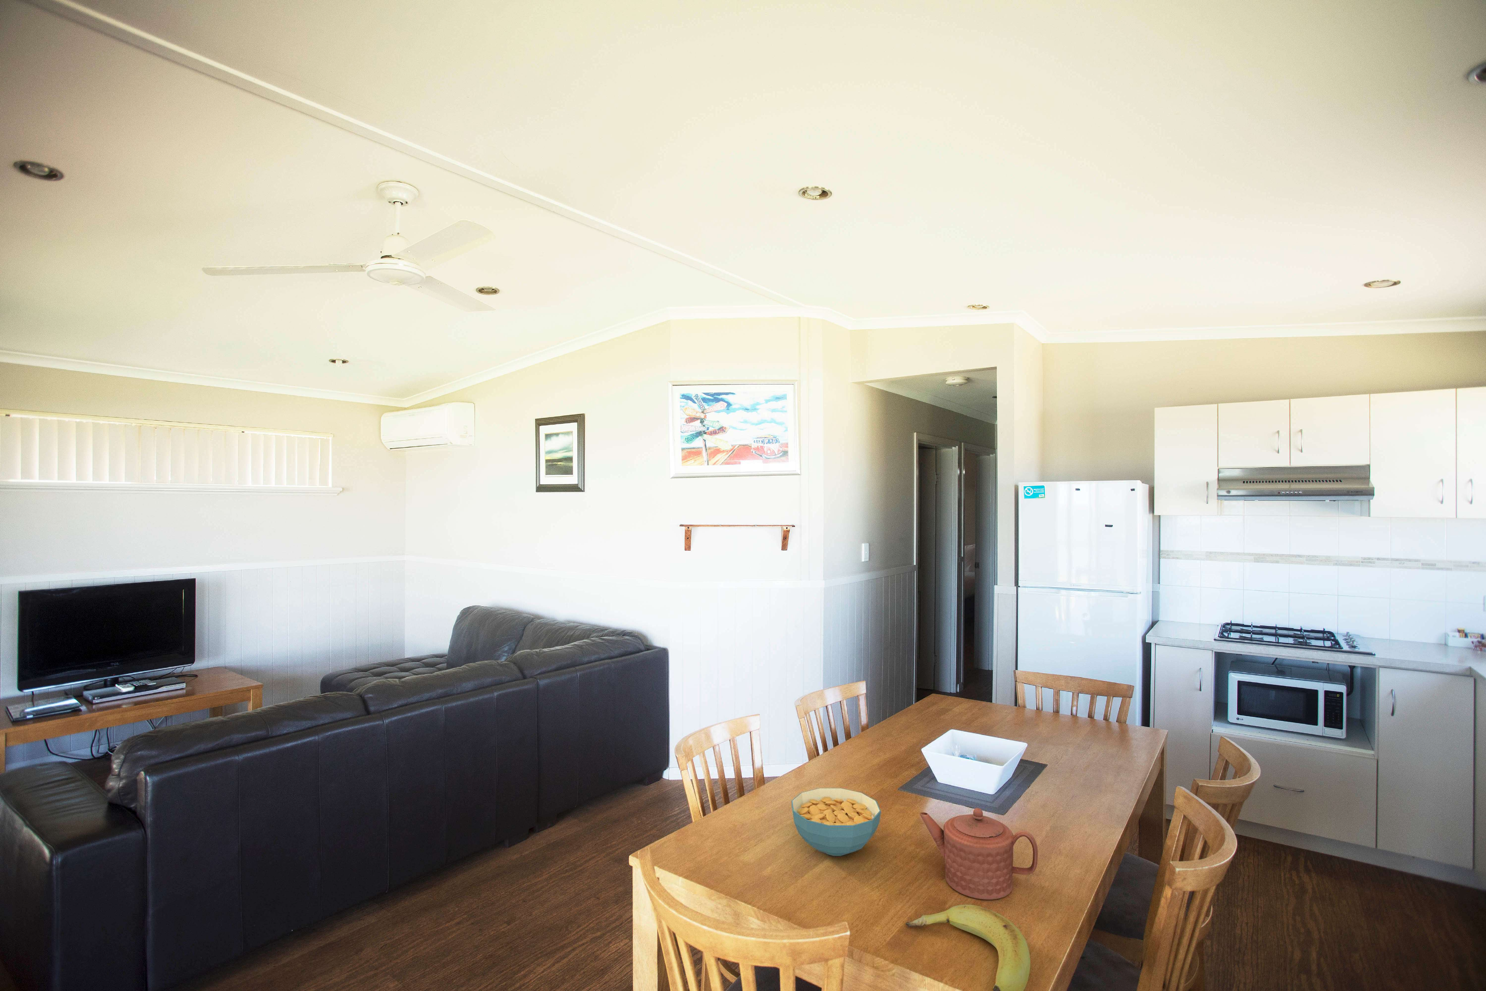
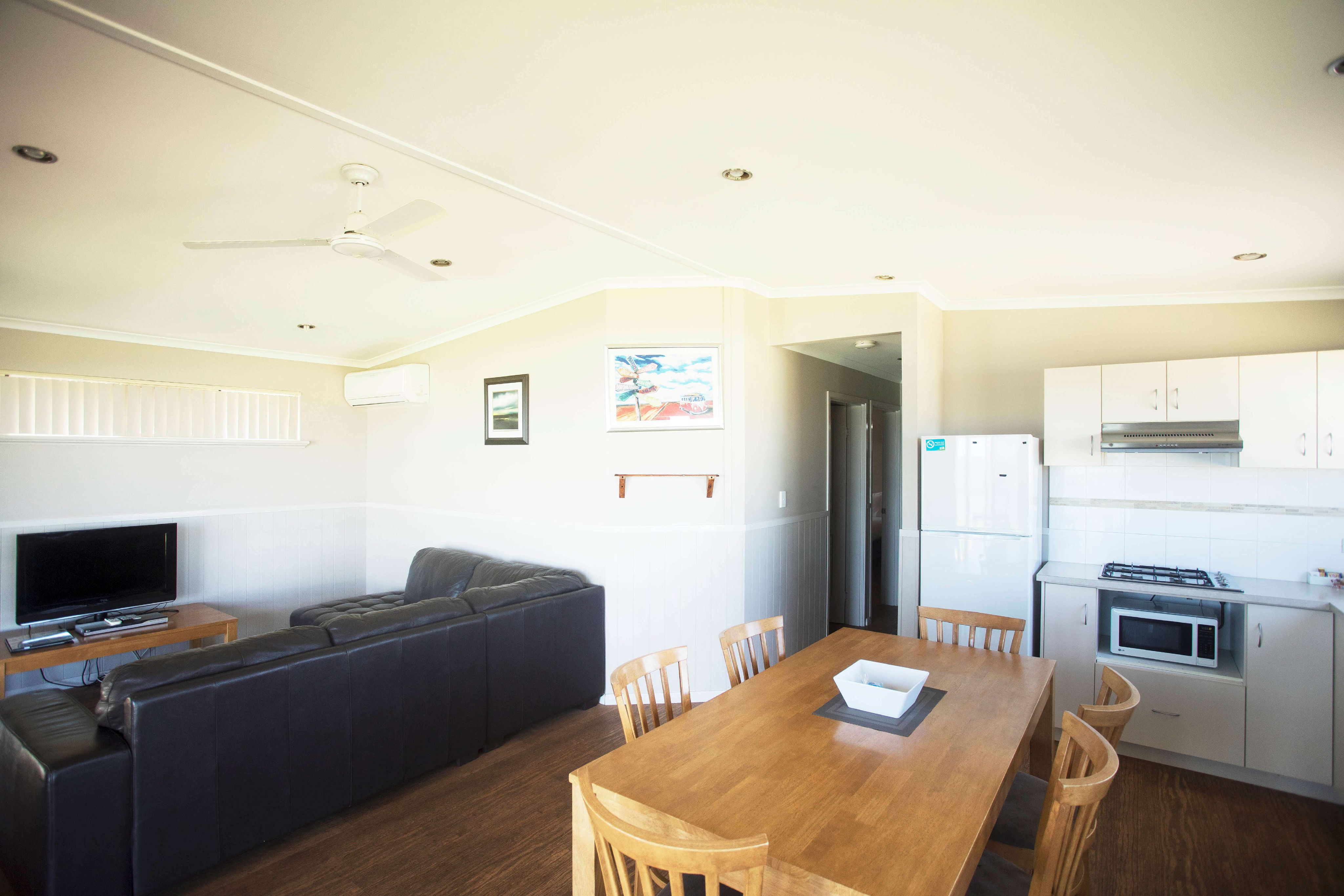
- banana (969, 932)
- teapot (977, 845)
- cereal bowl (835, 827)
